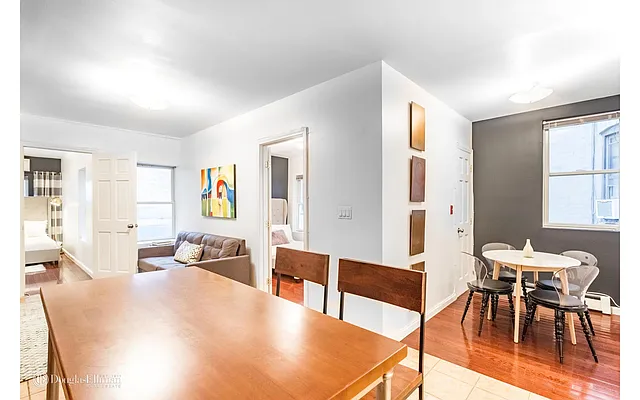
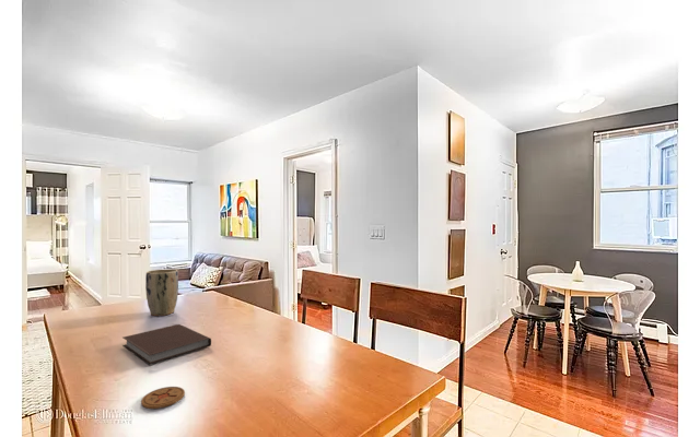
+ plant pot (162, 292)
+ notebook (166, 341)
+ coaster (163, 397)
